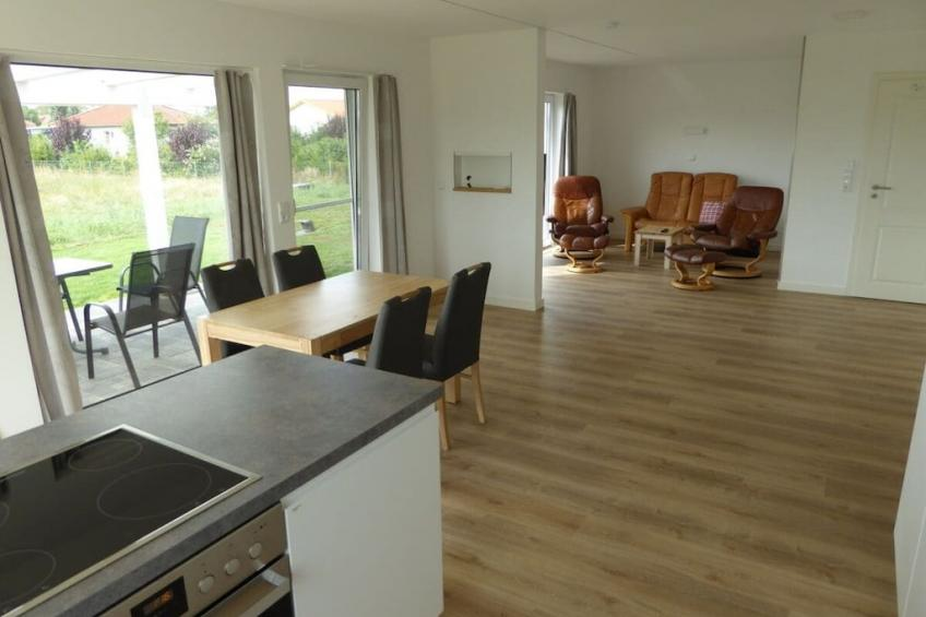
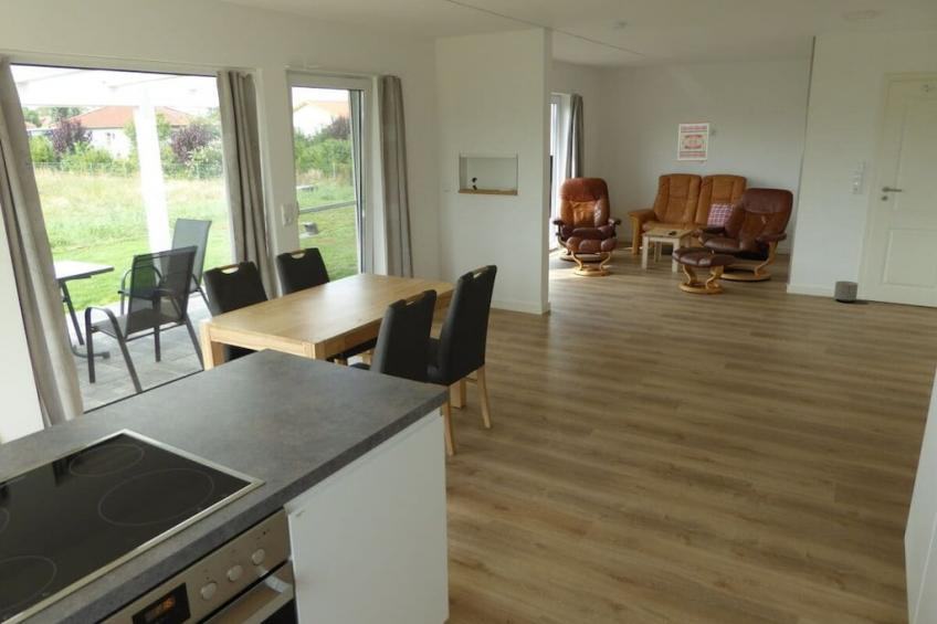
+ planter (845, 292)
+ wall art (693, 141)
